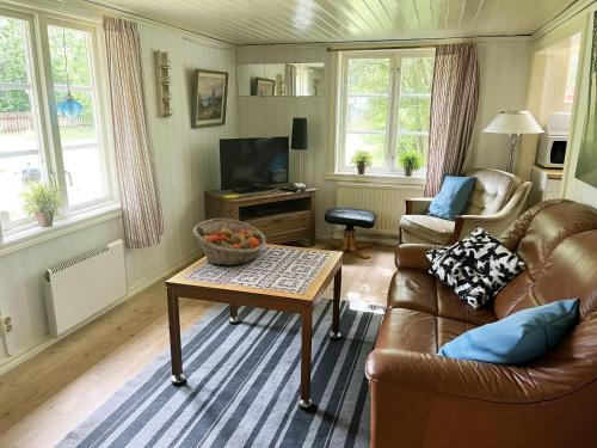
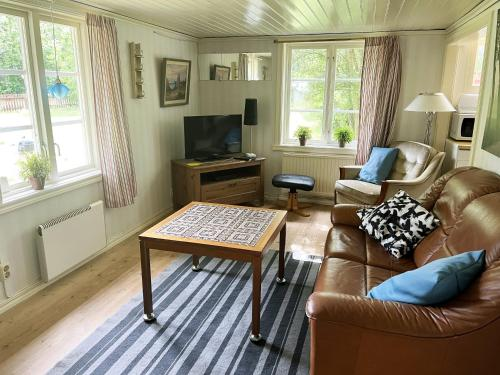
- fruit basket (230, 240)
